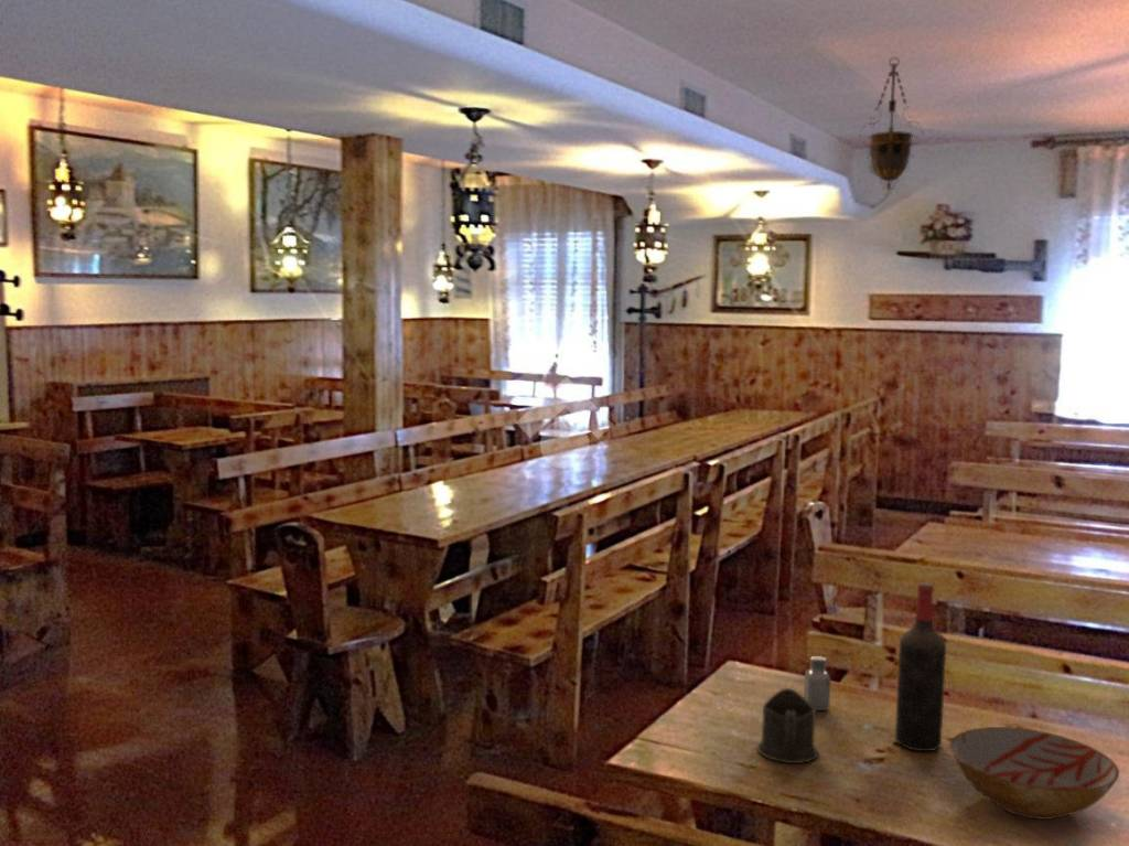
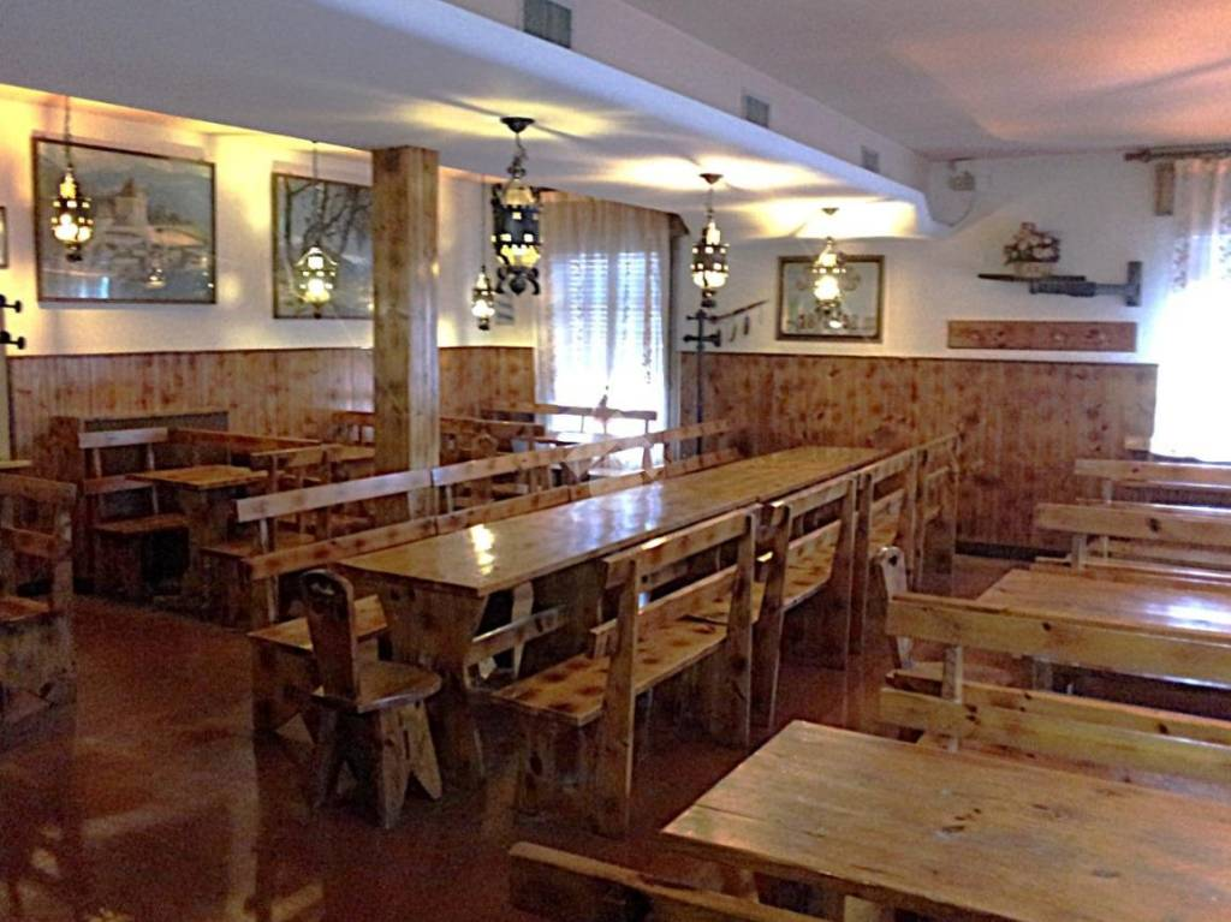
- wine bottle (922, 664)
- hanging lantern (891, 125)
- saltshaker (817, 682)
- bowl (1030, 780)
- cup (788, 727)
